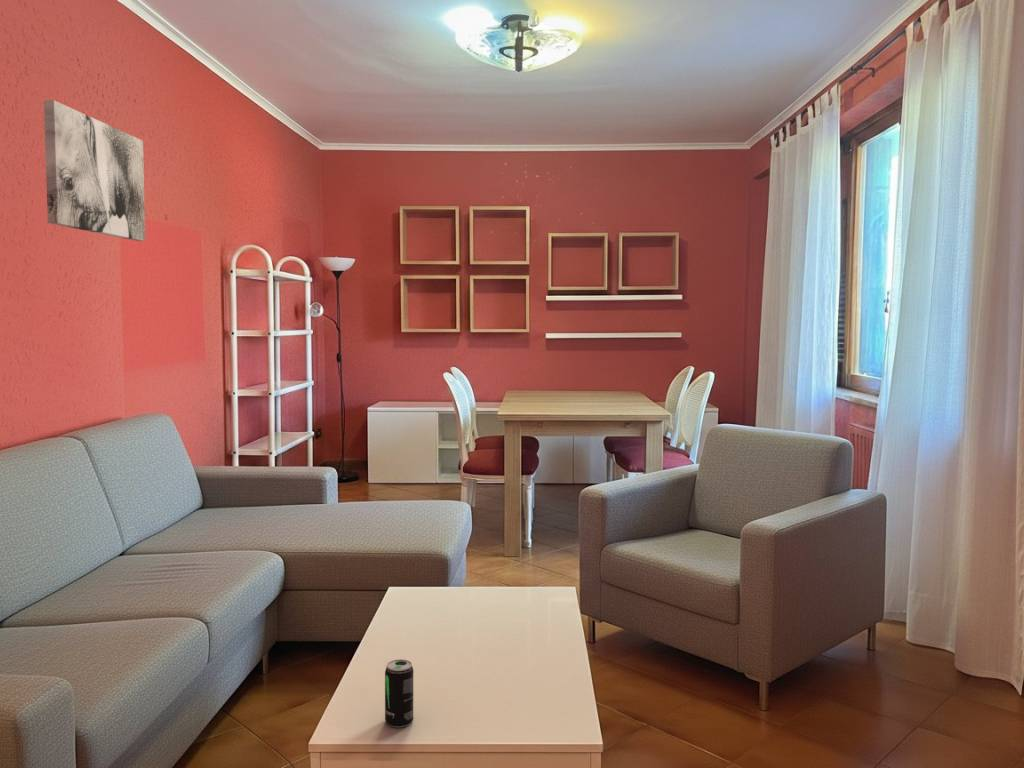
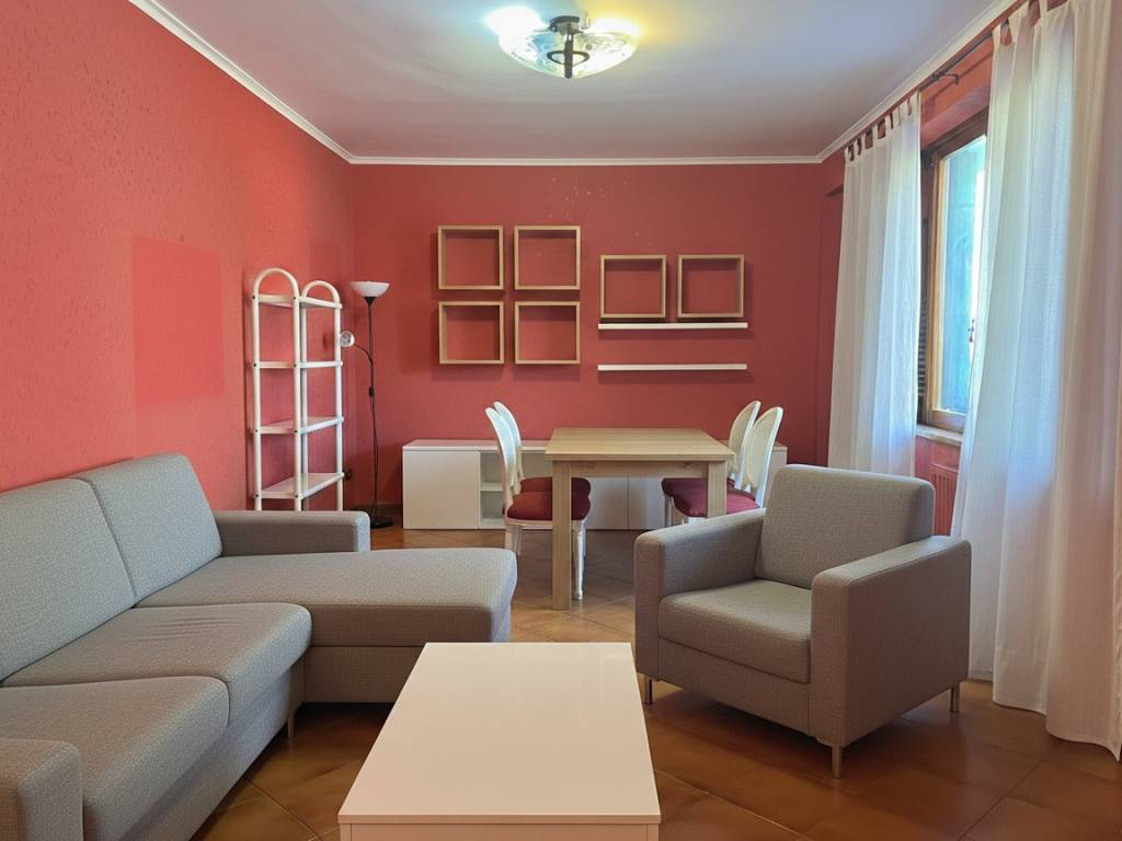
- wall art (99, 177)
- beverage can (399, 692)
